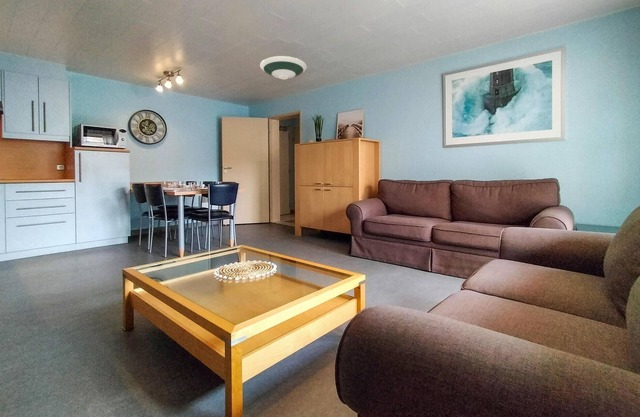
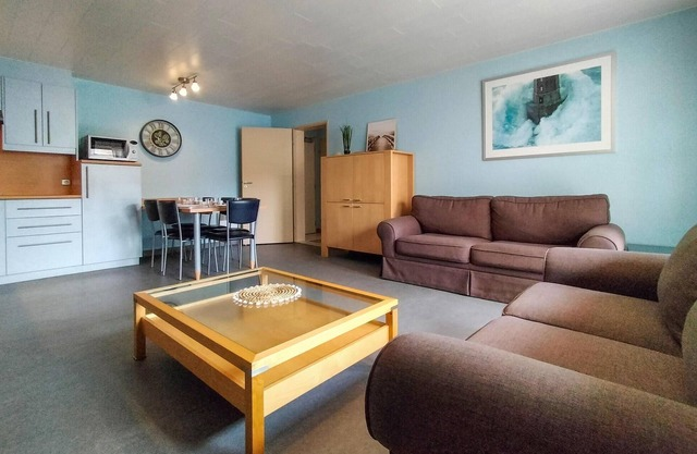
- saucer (283, 72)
